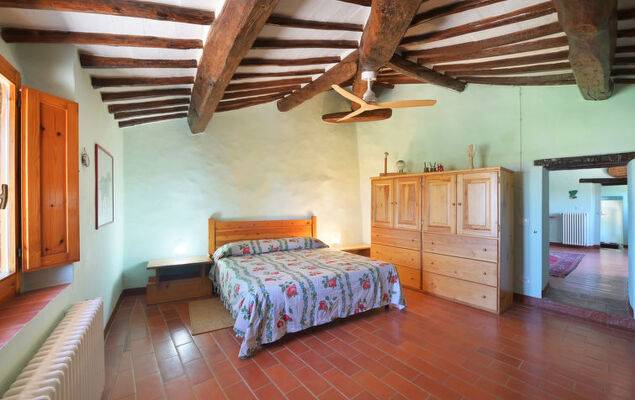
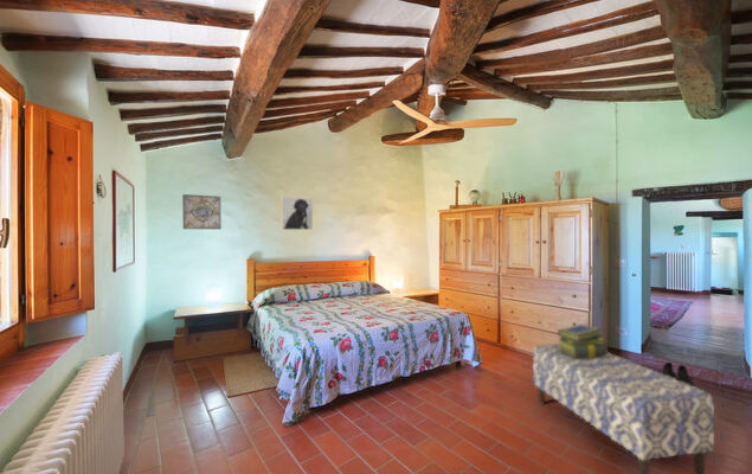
+ stack of books (580, 340)
+ wall art (201, 212)
+ boots (677, 372)
+ bench (606, 398)
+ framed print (297, 213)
